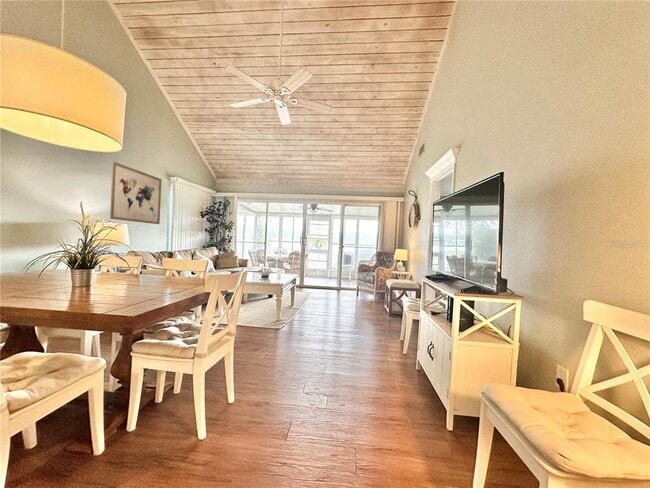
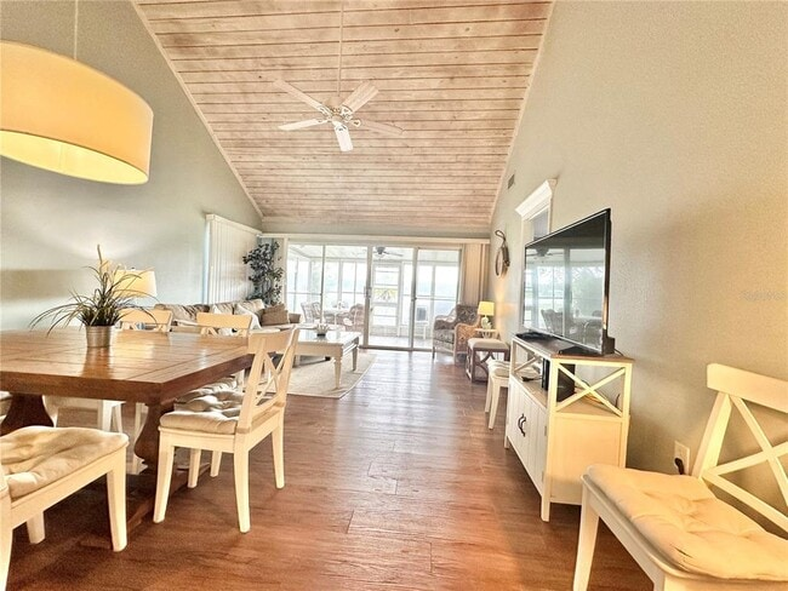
- wall art (138, 196)
